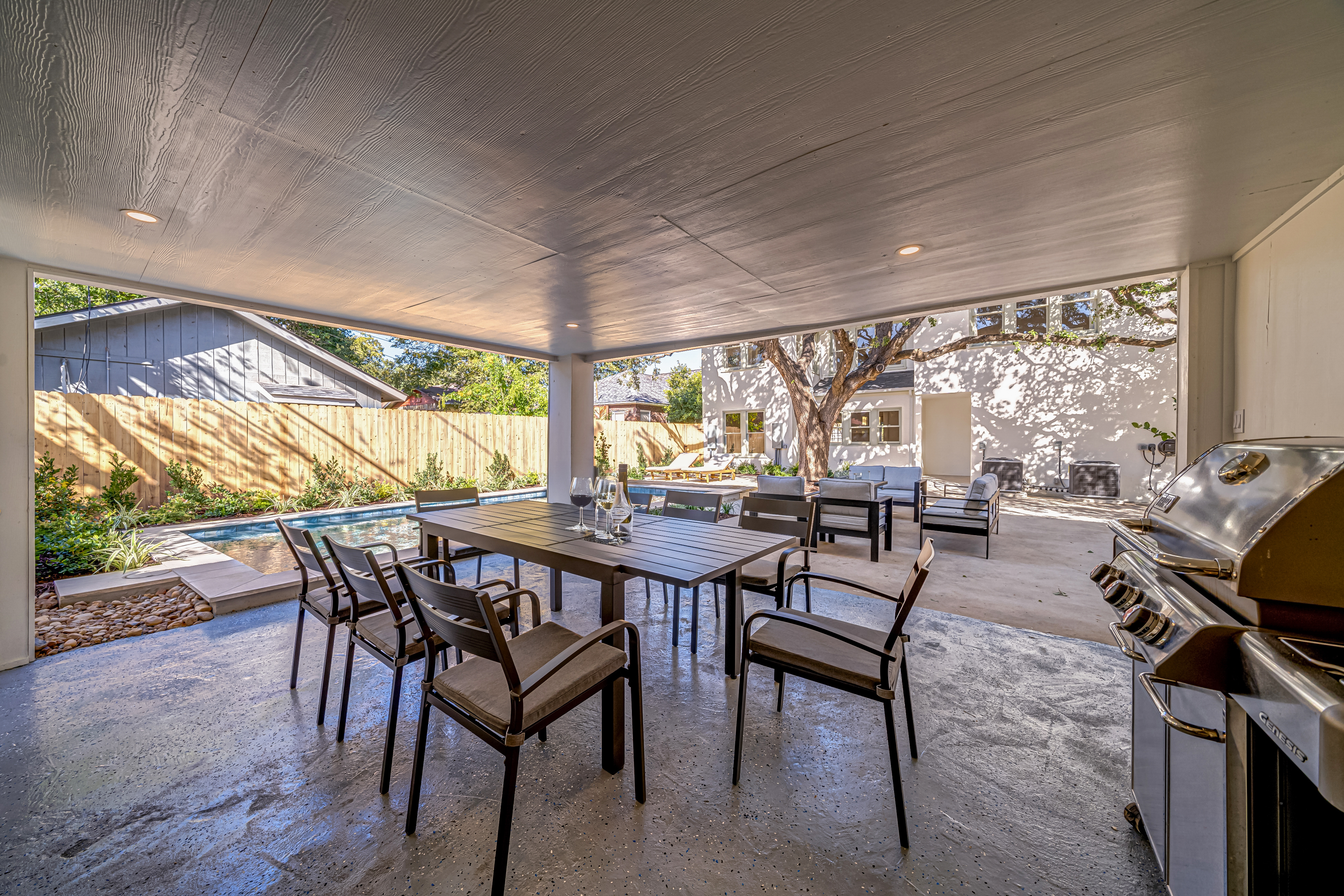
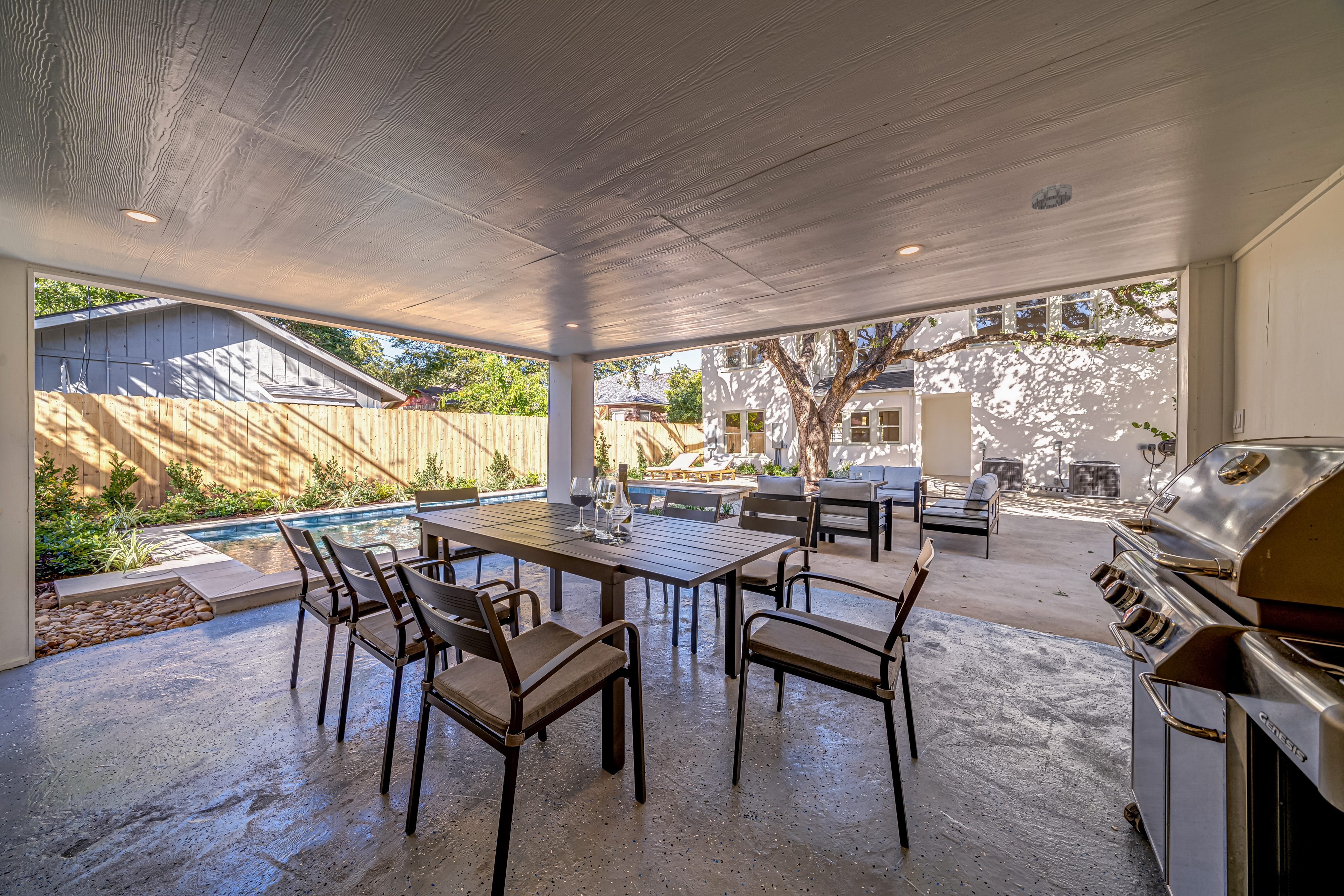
+ smoke detector (1051, 196)
